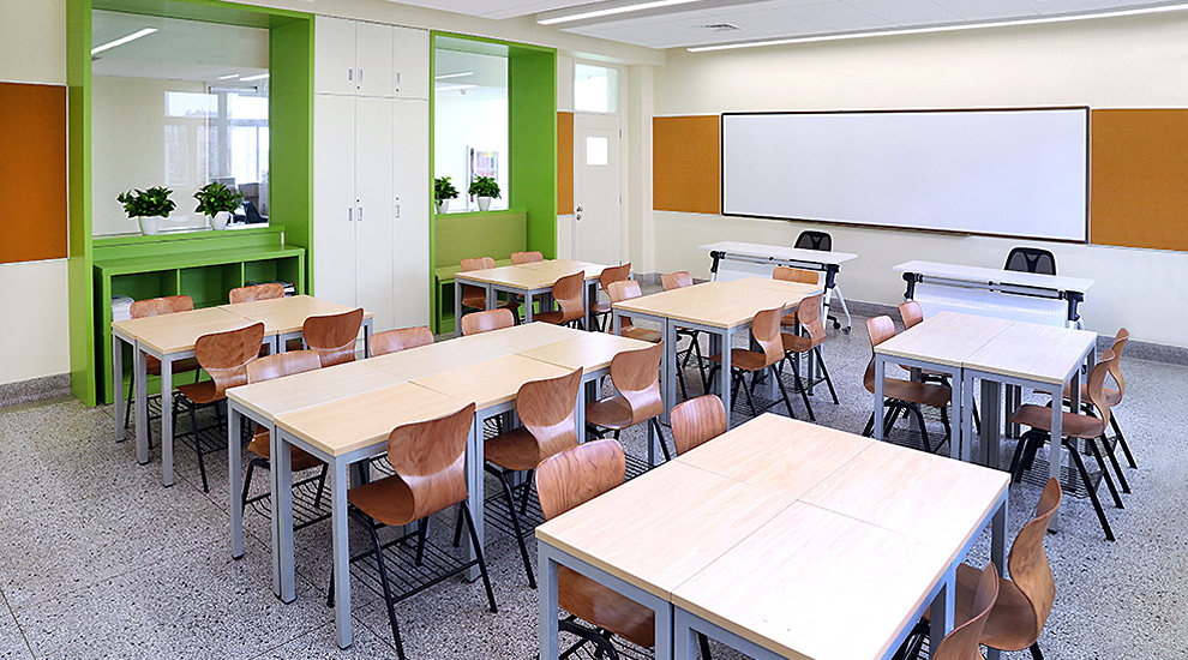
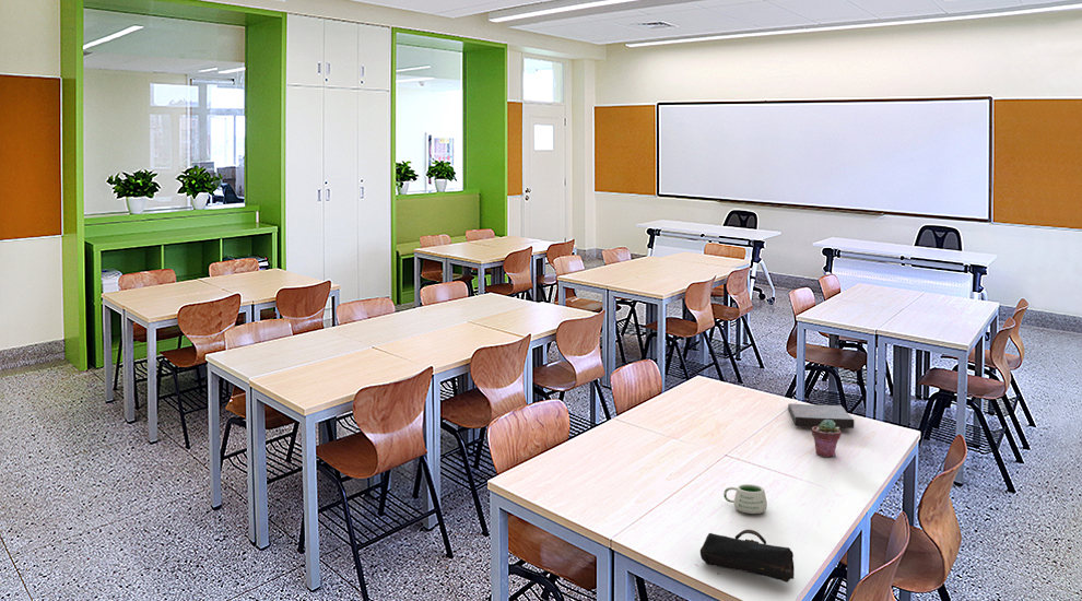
+ potted succulent (825, 436)
+ book (819, 415)
+ pencil case (748, 555)
+ mug (744, 497)
